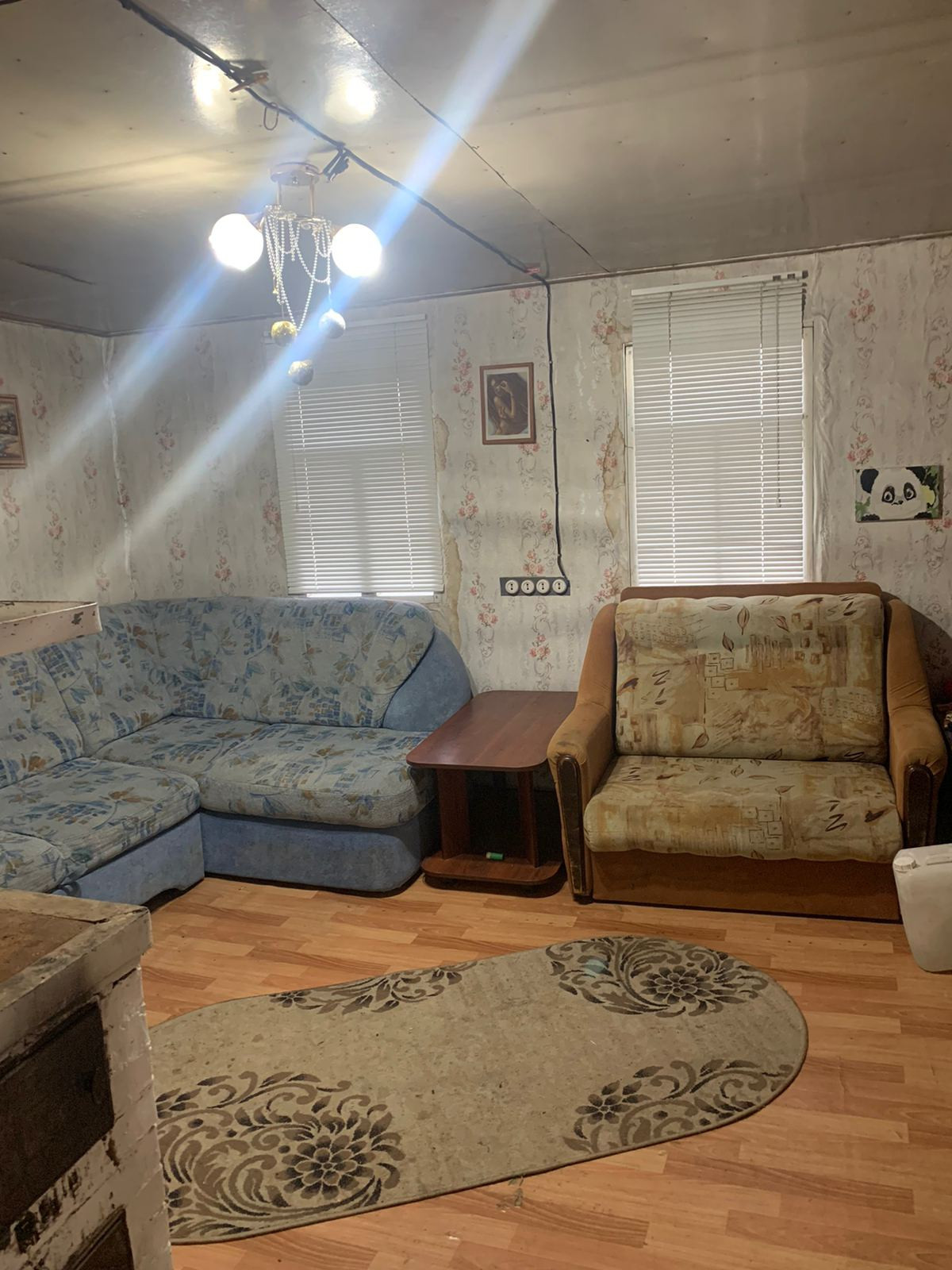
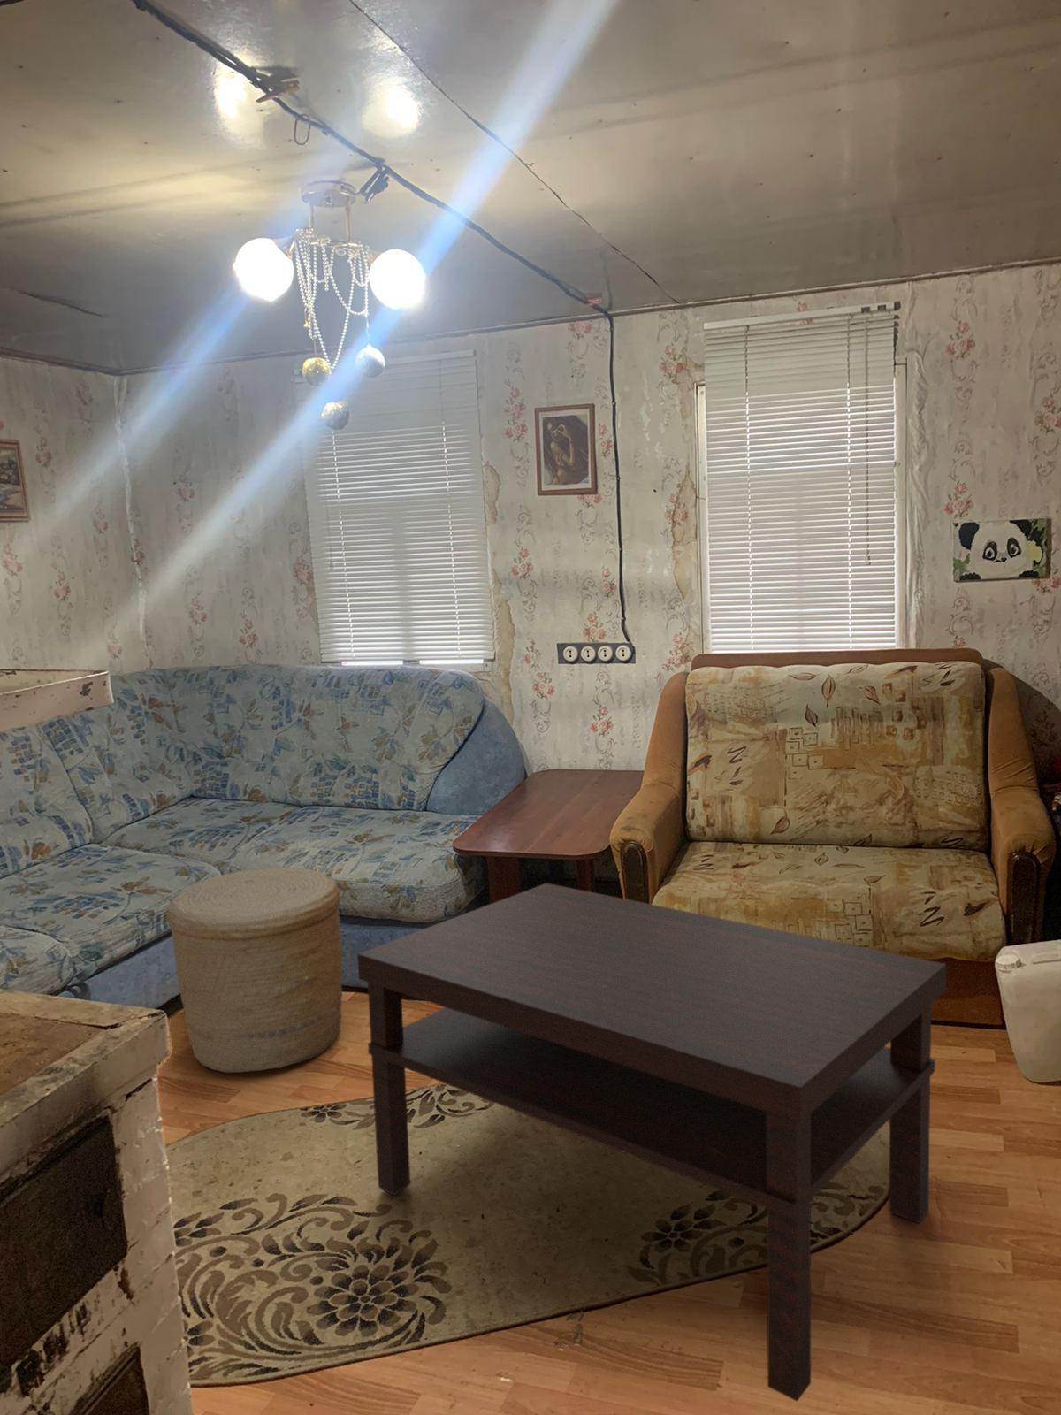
+ basket (261, 965)
+ coffee table (644, 1077)
